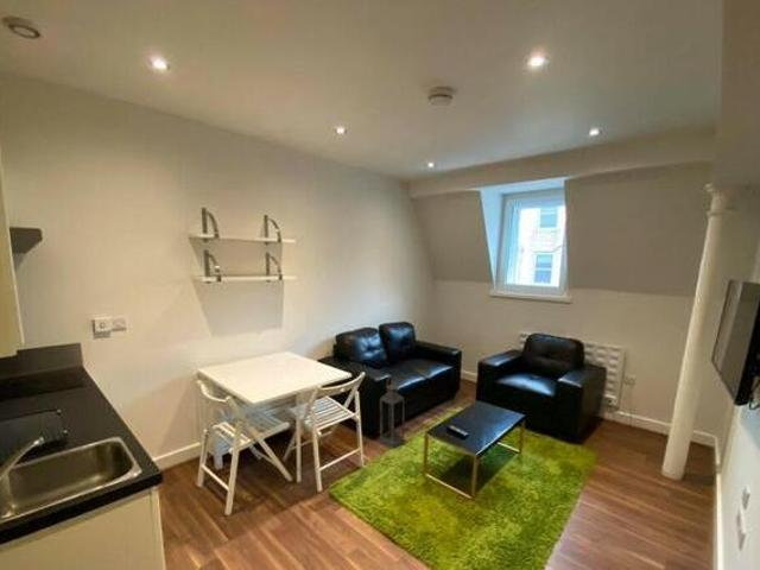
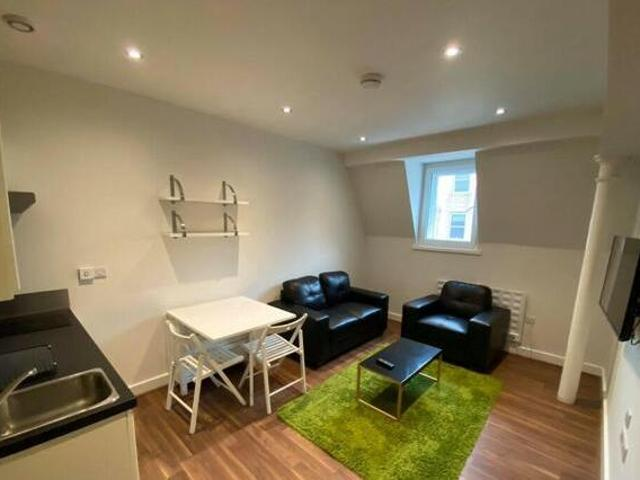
- lantern (391, 408)
